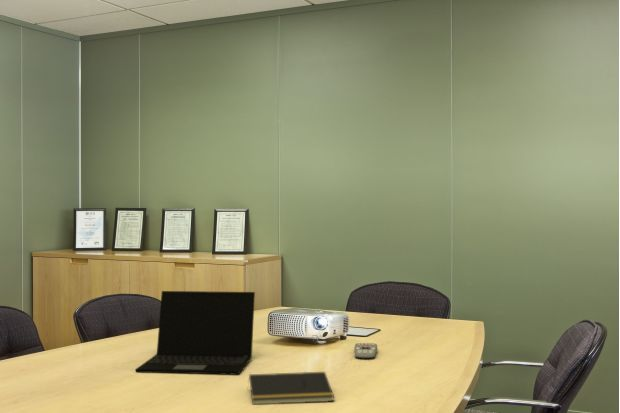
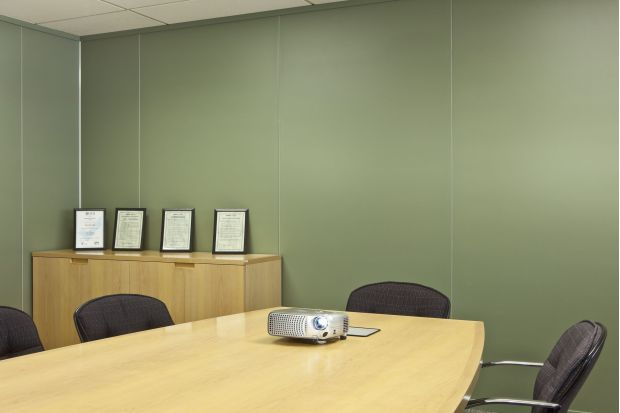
- notepad (290, 387)
- remote control (365, 351)
- laptop (198, 330)
